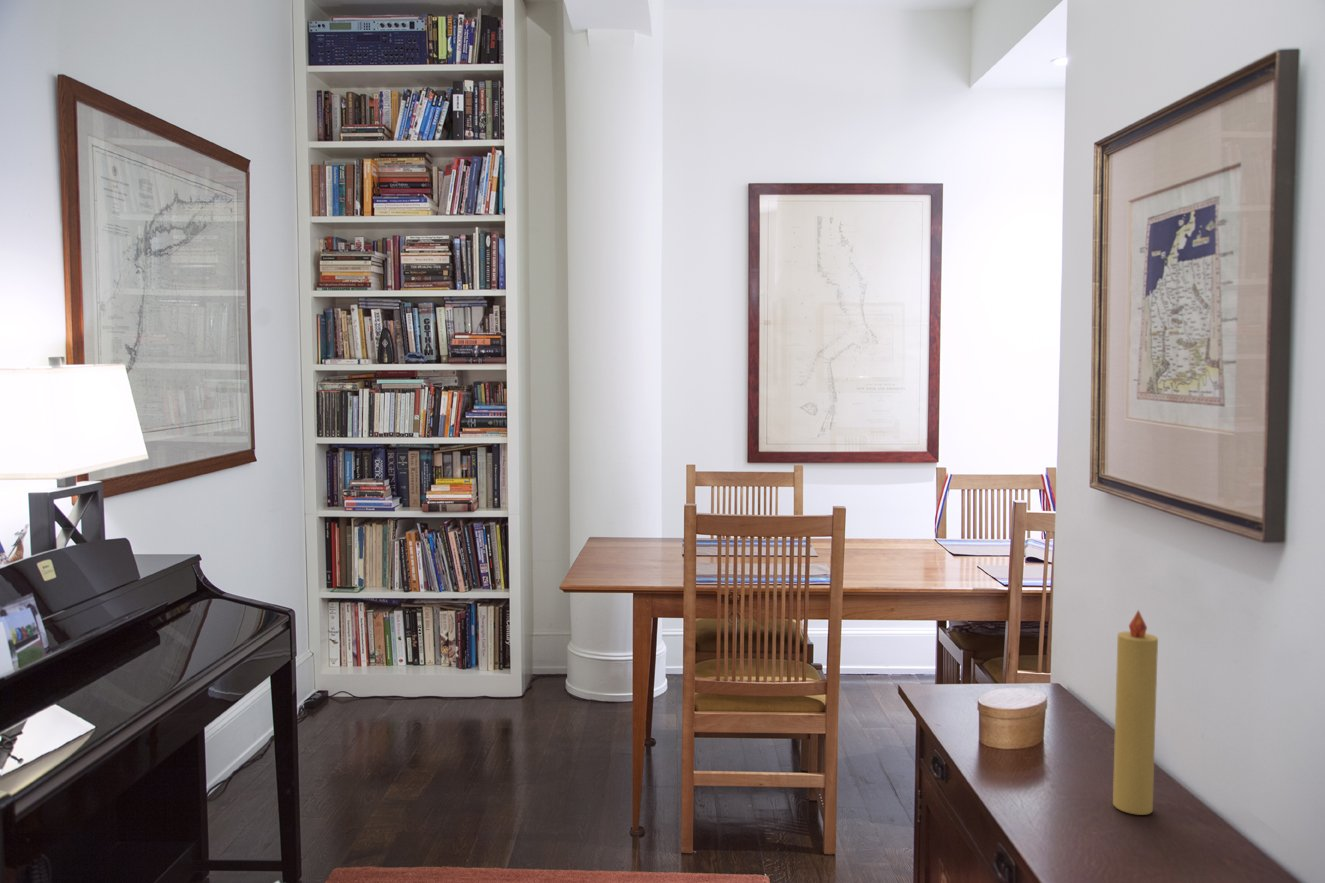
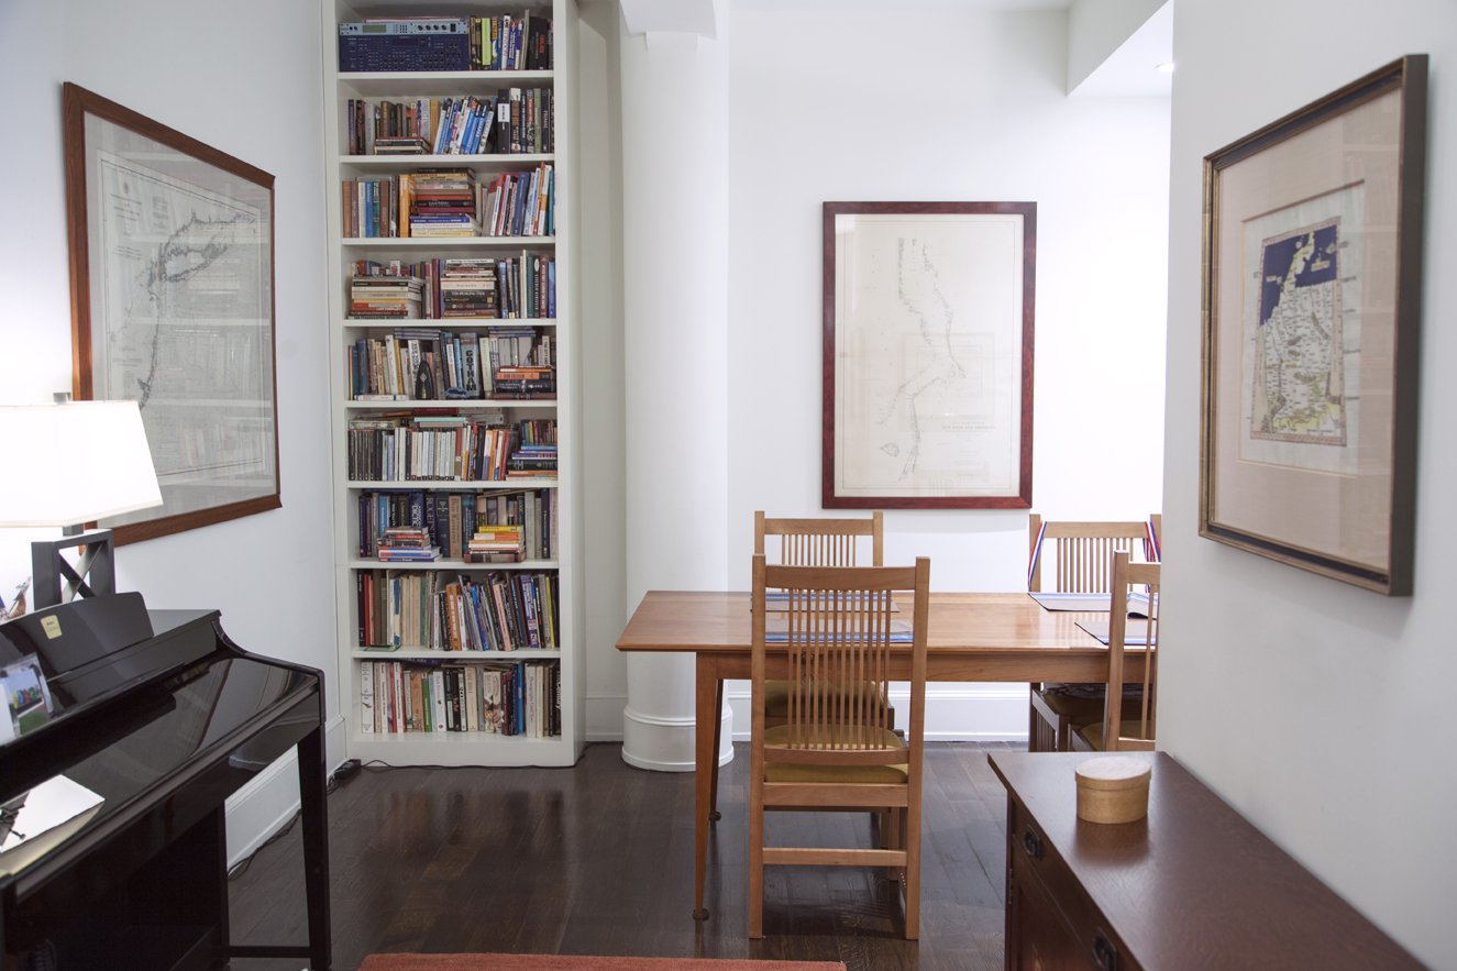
- candle (1135, 708)
